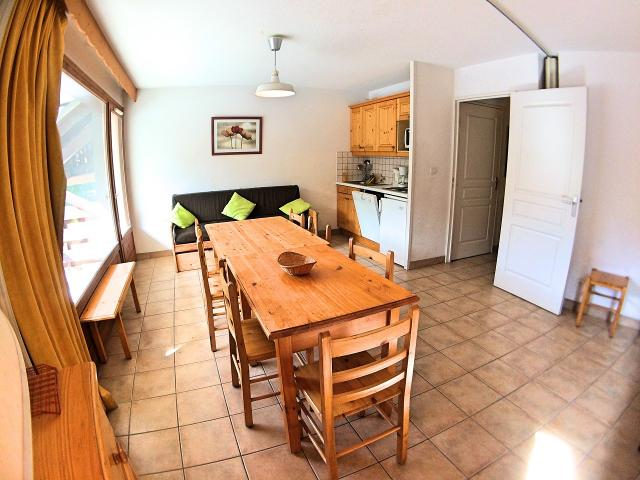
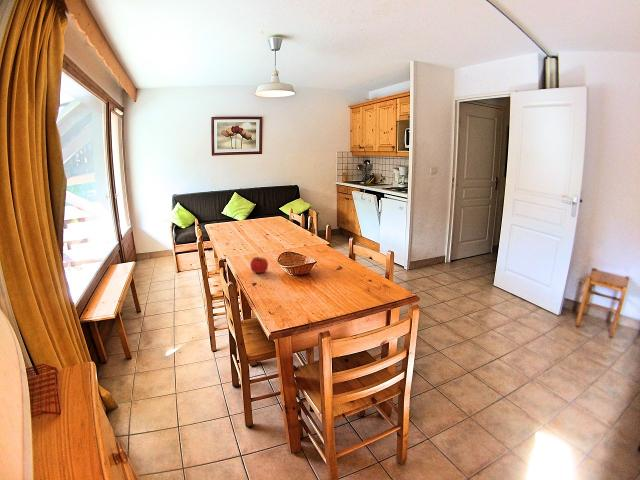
+ apple (259, 264)
